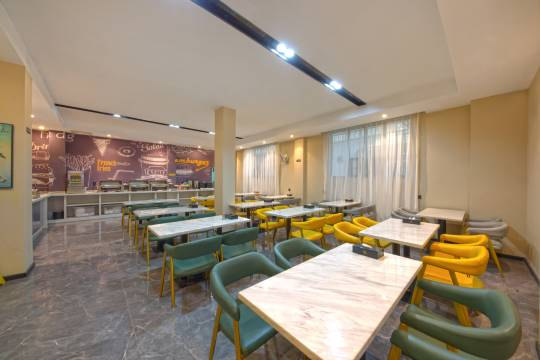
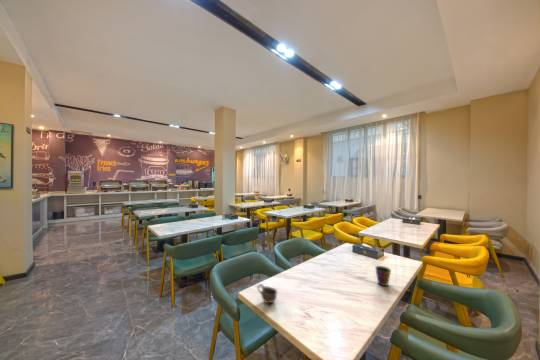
+ cup (268, 293)
+ cup (382, 277)
